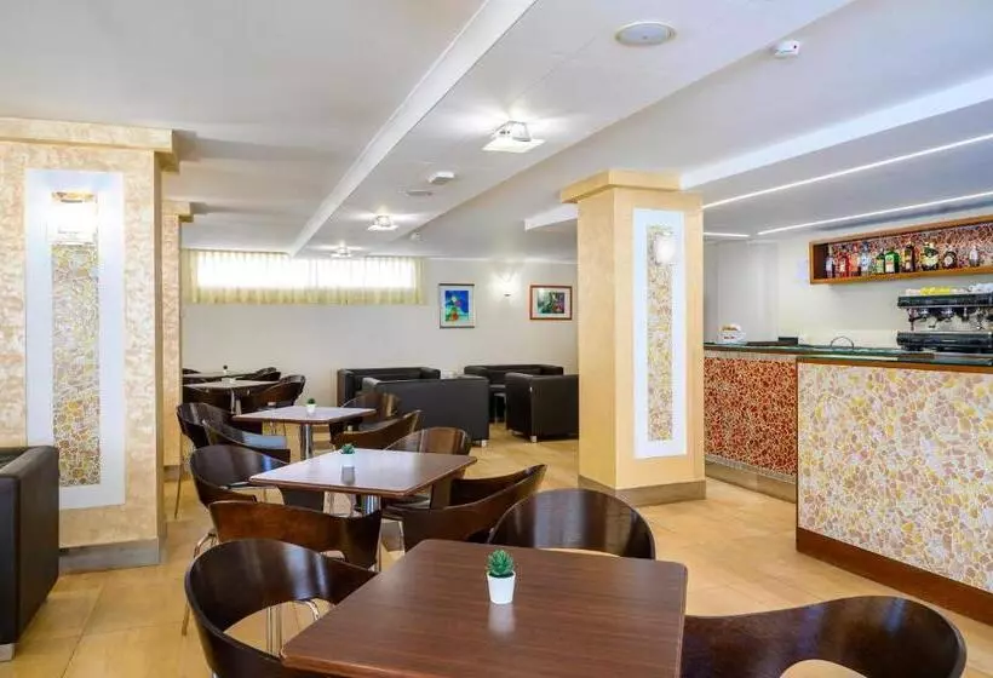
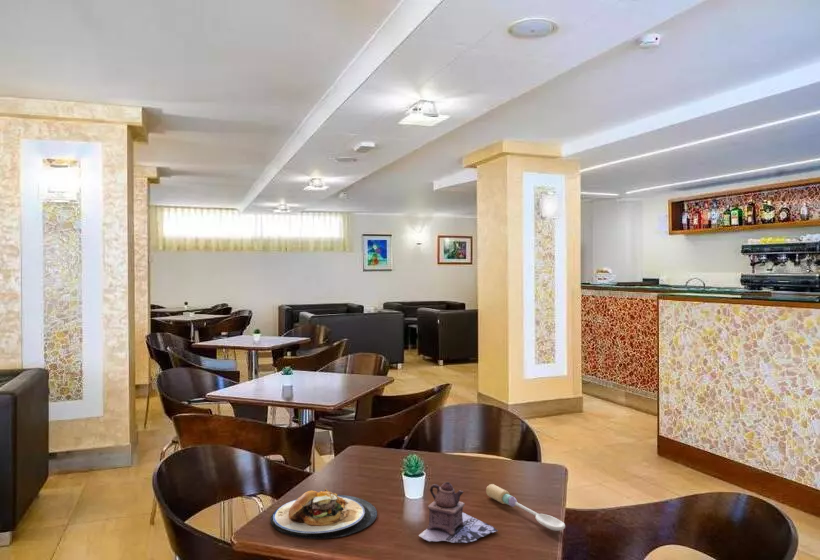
+ teapot (449, 506)
+ spoon (522, 506)
+ plate (324, 500)
